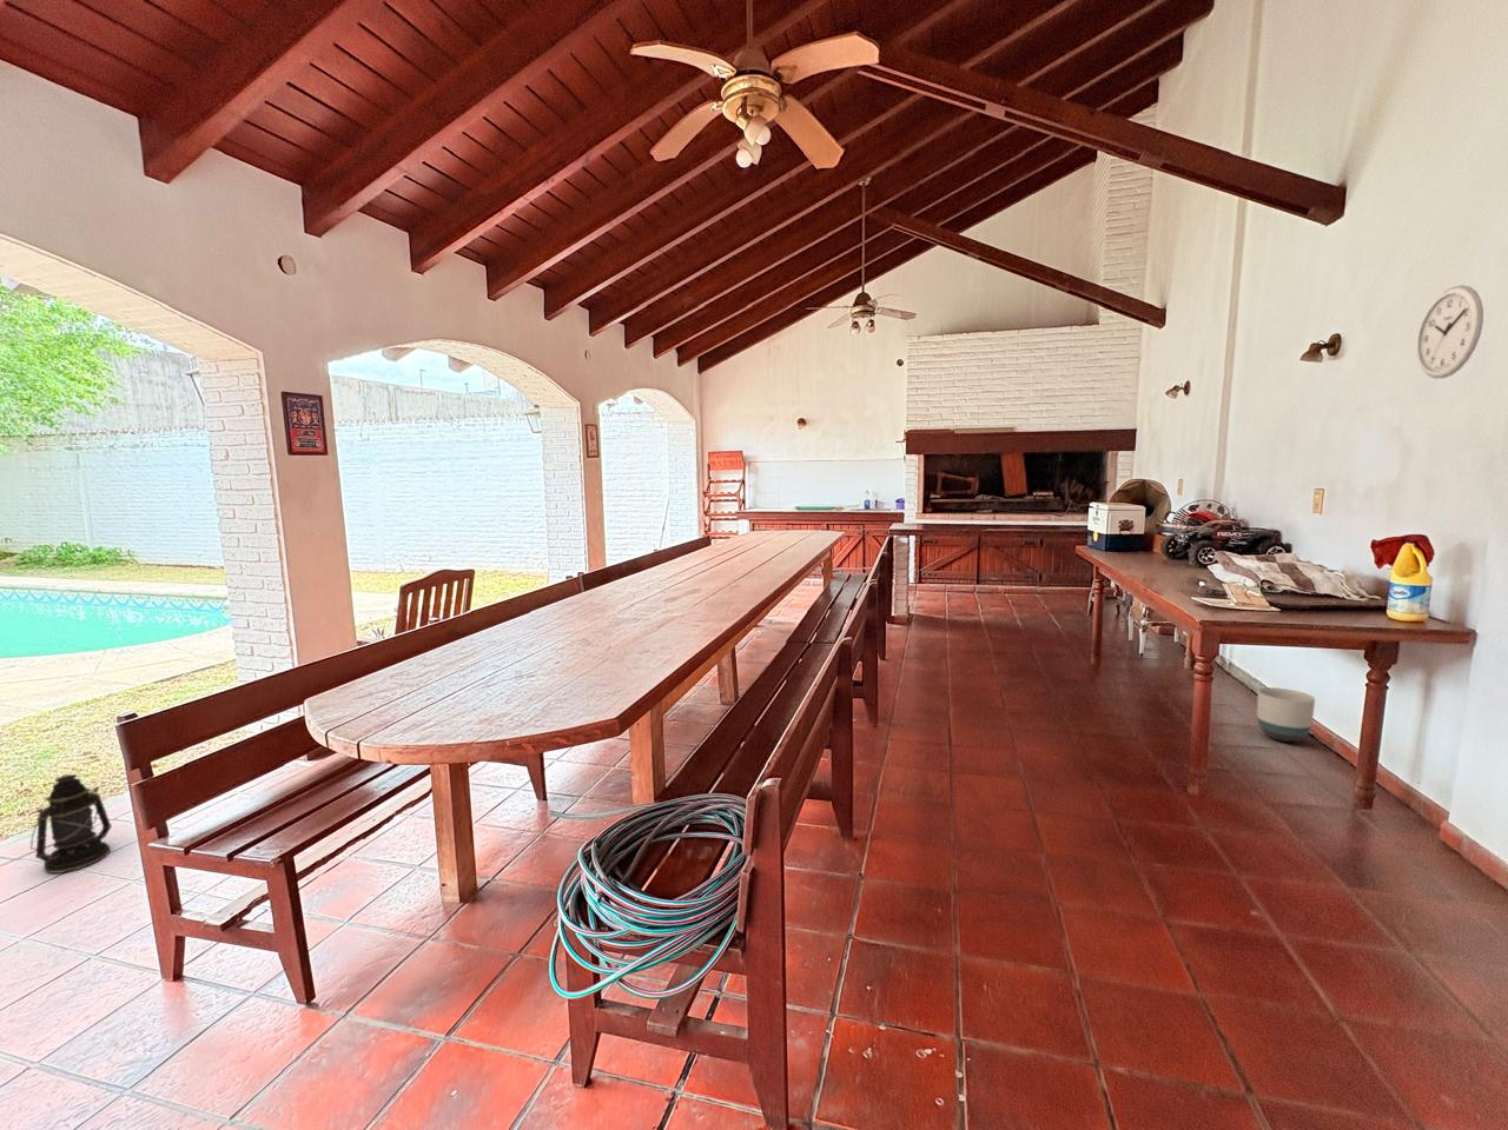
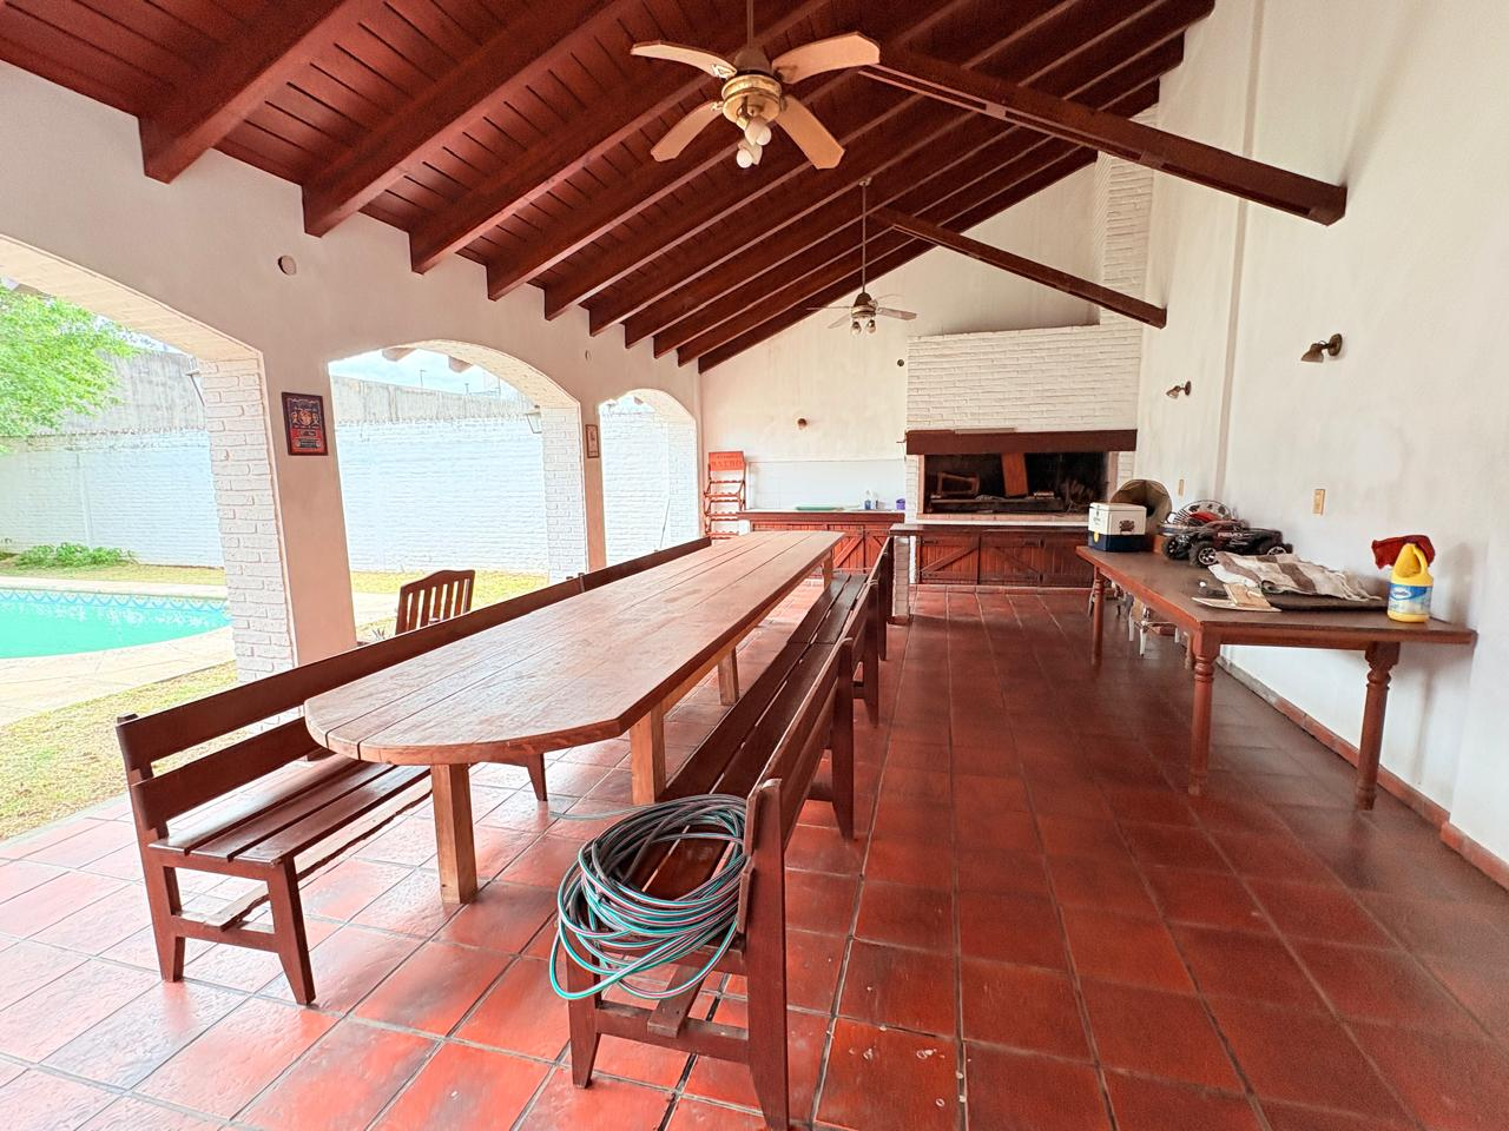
- planter (1282, 716)
- wall clock (1445, 332)
- lantern (71, 817)
